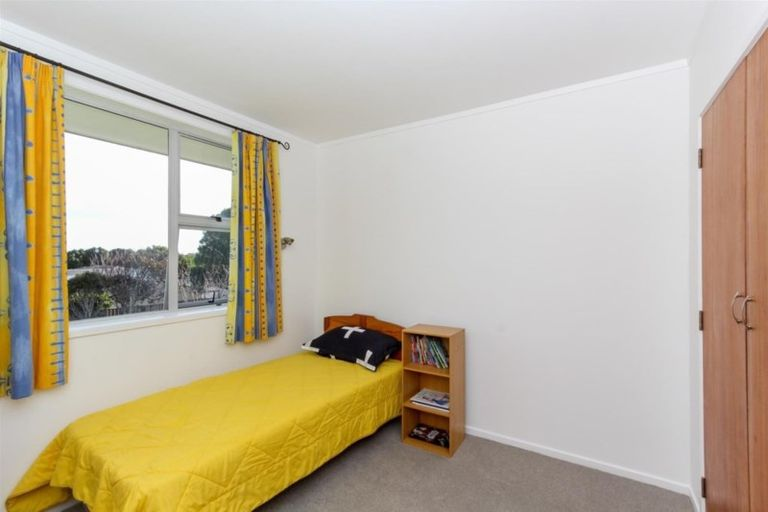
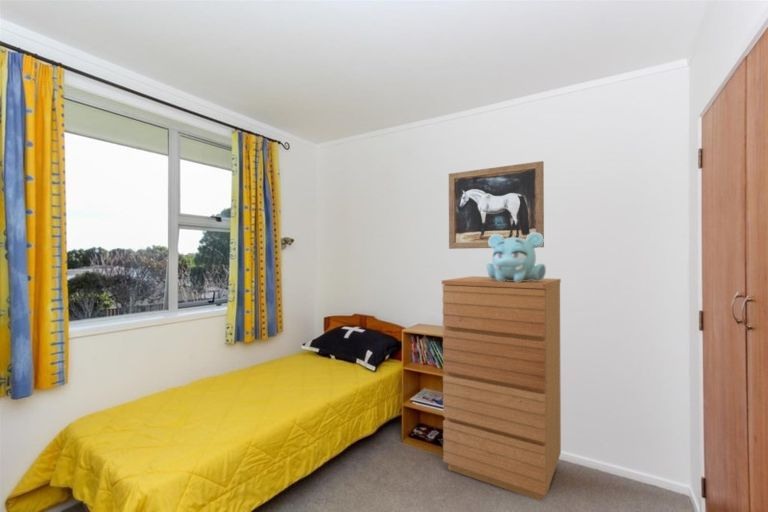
+ wall art (493, 208)
+ teddy bear (512, 257)
+ dresser (502, 372)
